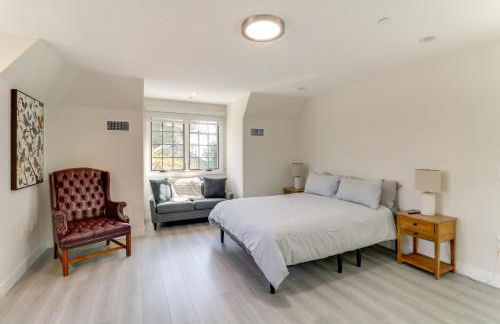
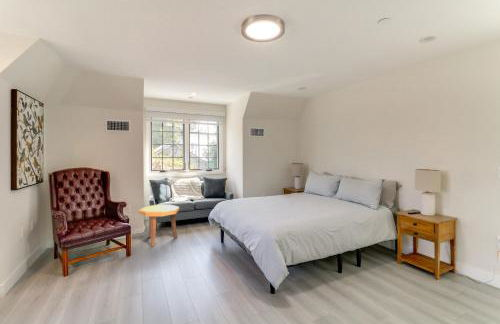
+ side table (155, 224)
